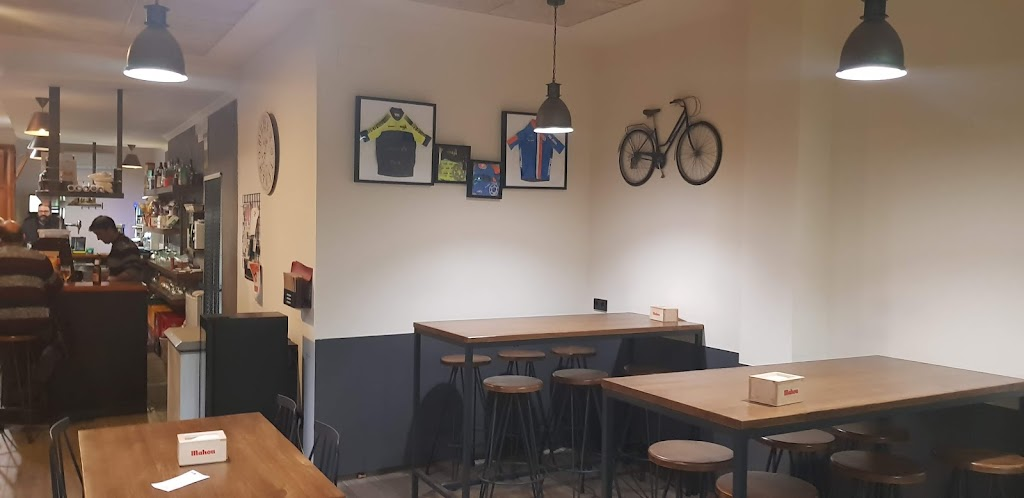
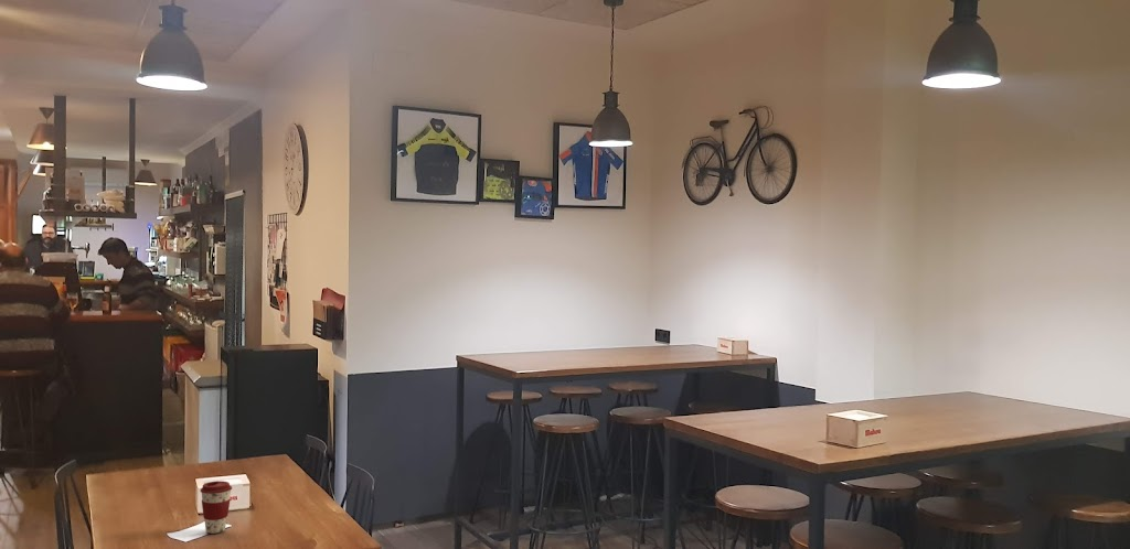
+ coffee cup (215, 506)
